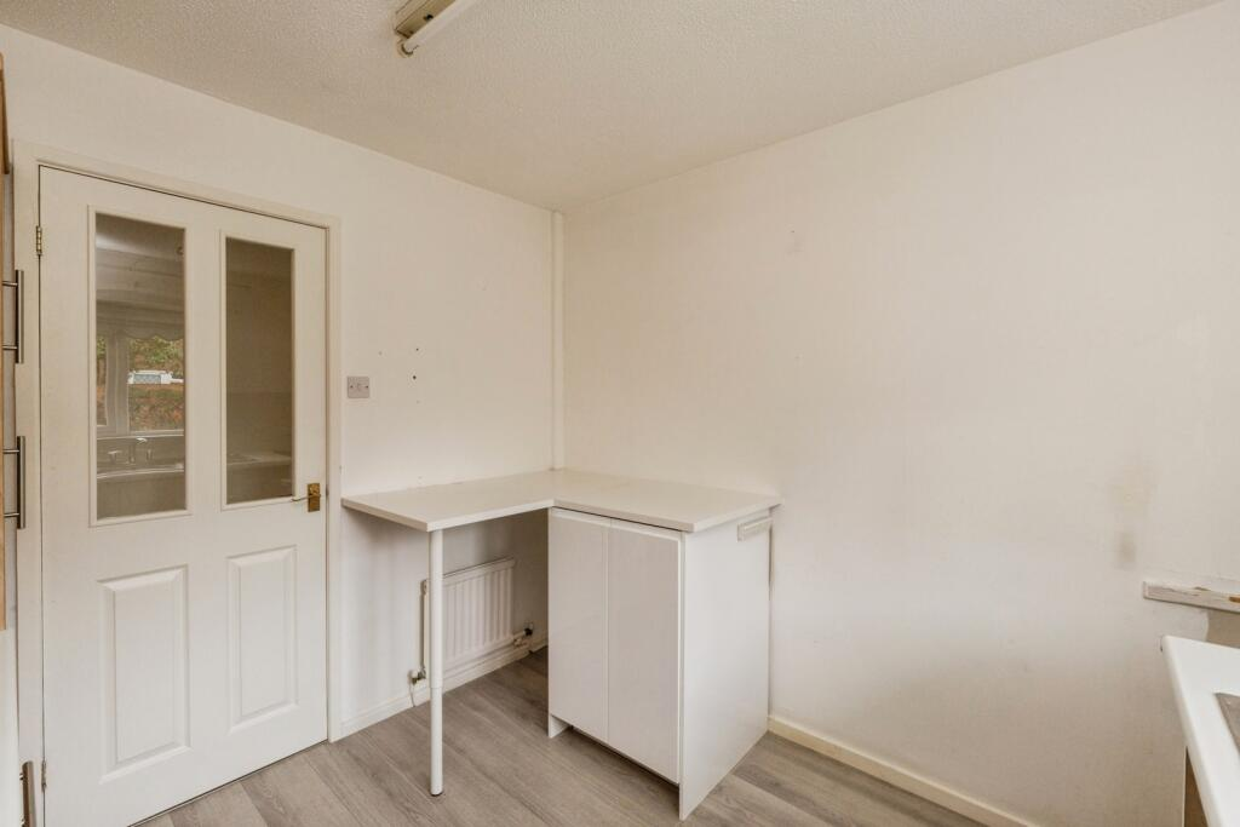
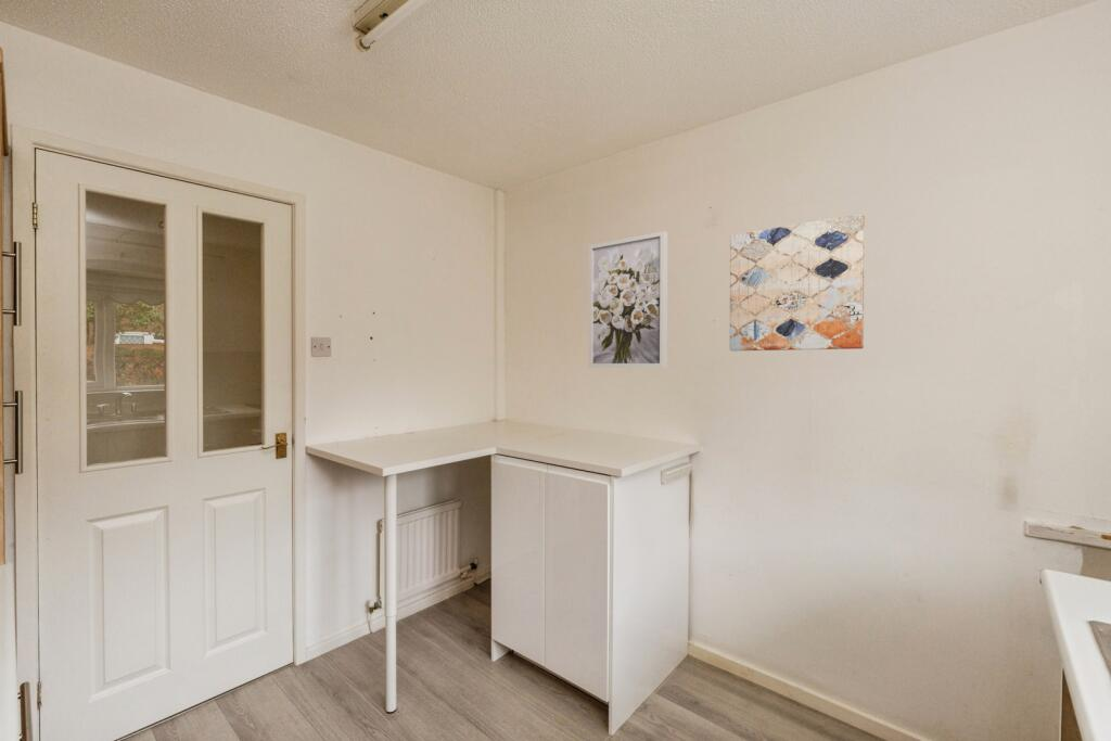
+ wall art (792, 288)
+ wall art (626, 303)
